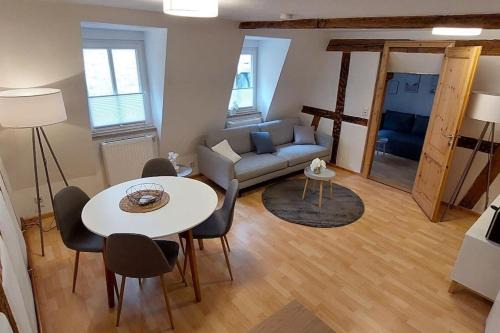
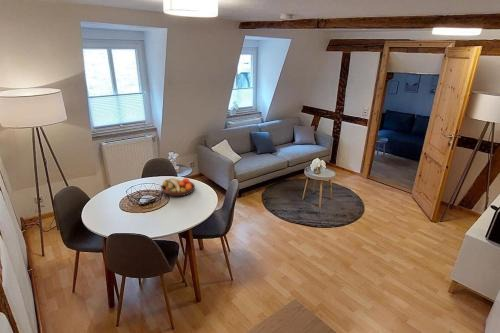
+ fruit bowl (178, 184)
